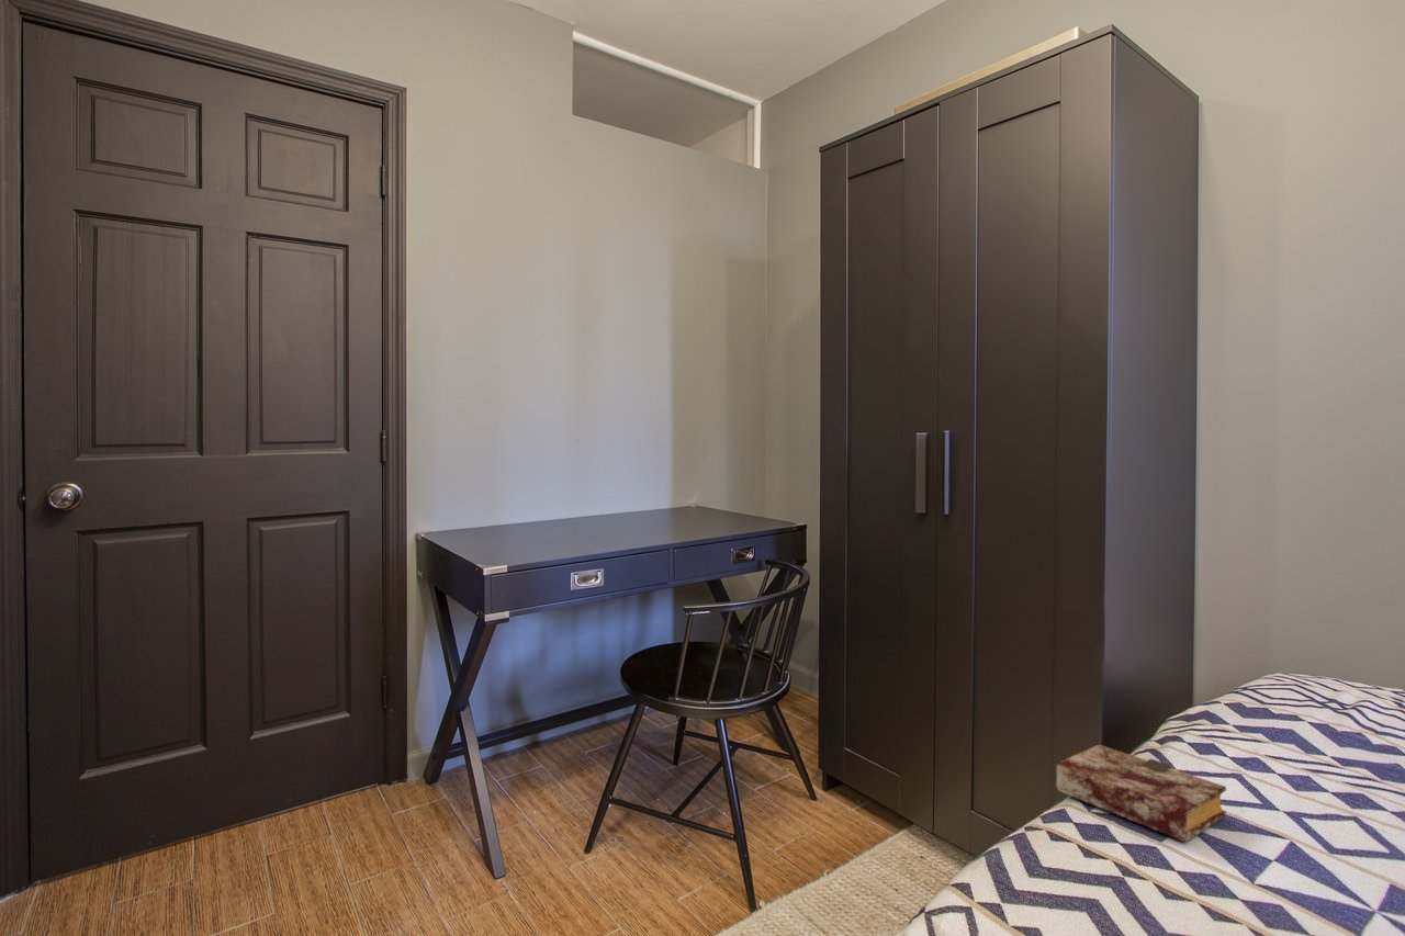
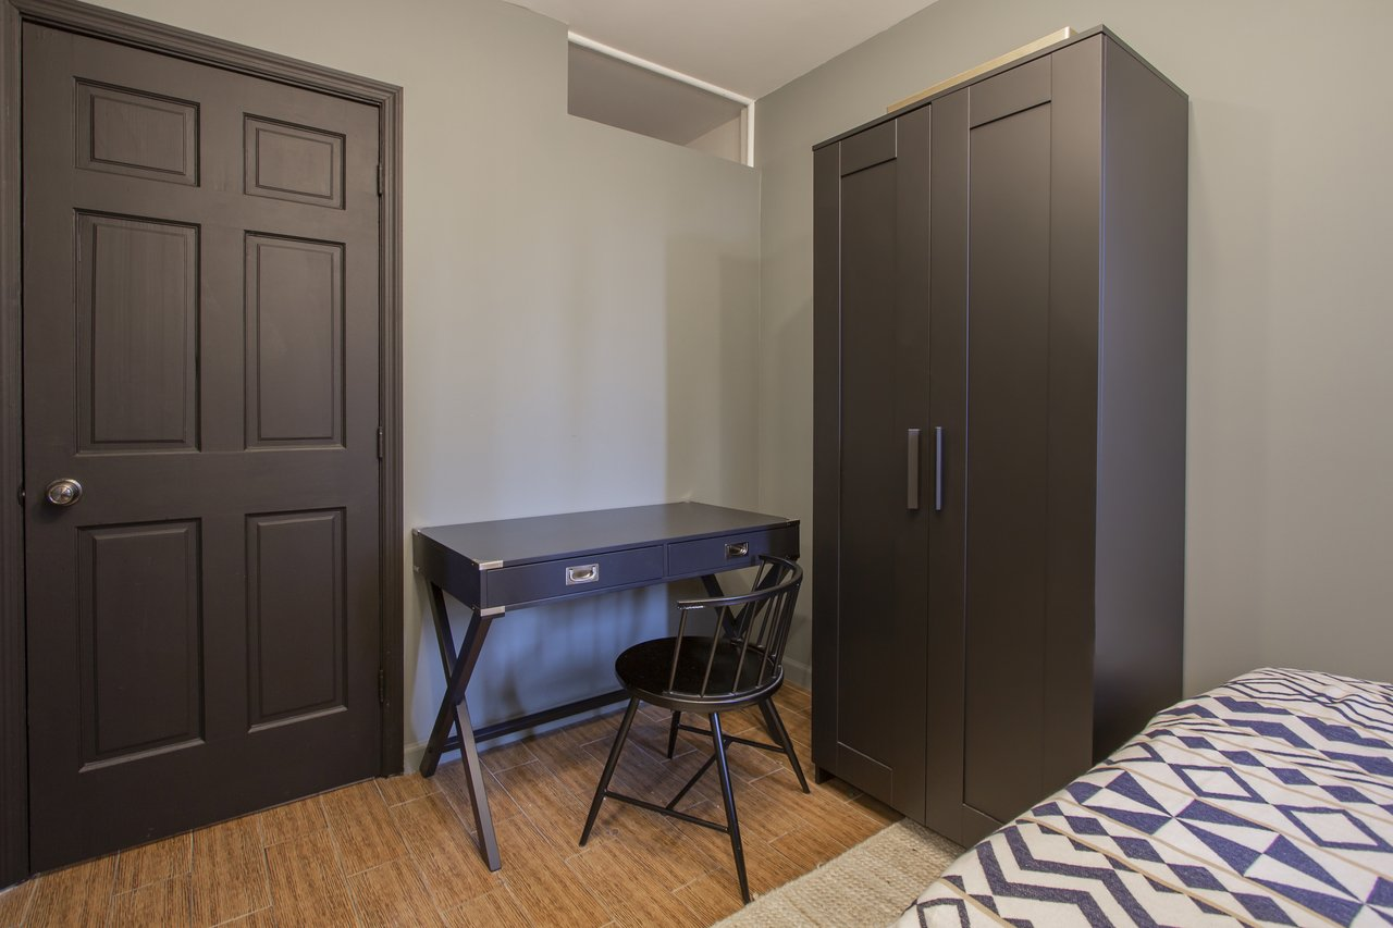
- book (1138, 788)
